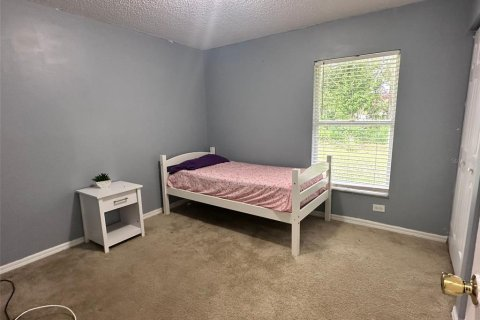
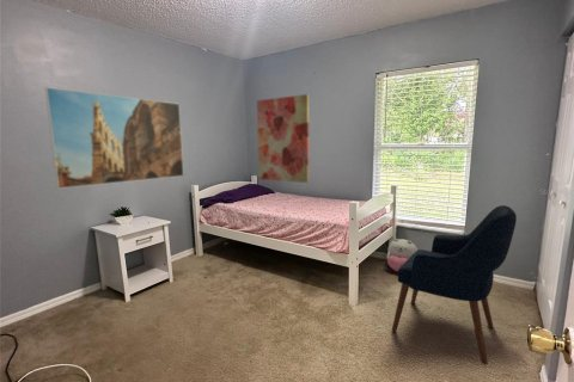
+ chair (452, 270)
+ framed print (127, 140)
+ plush toy (402, 254)
+ wall art (281, 140)
